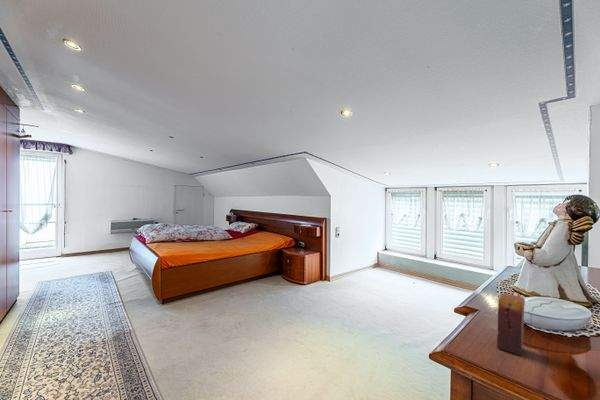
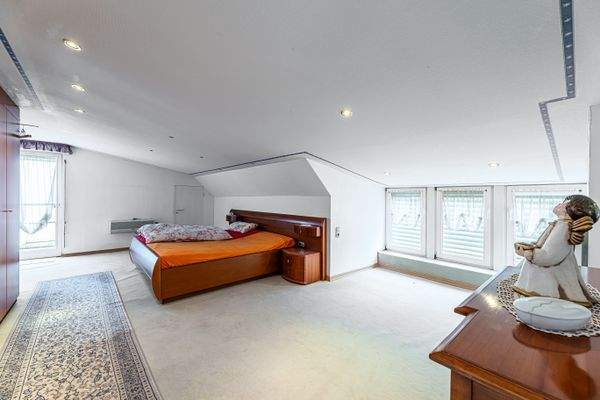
- candle (510, 322)
